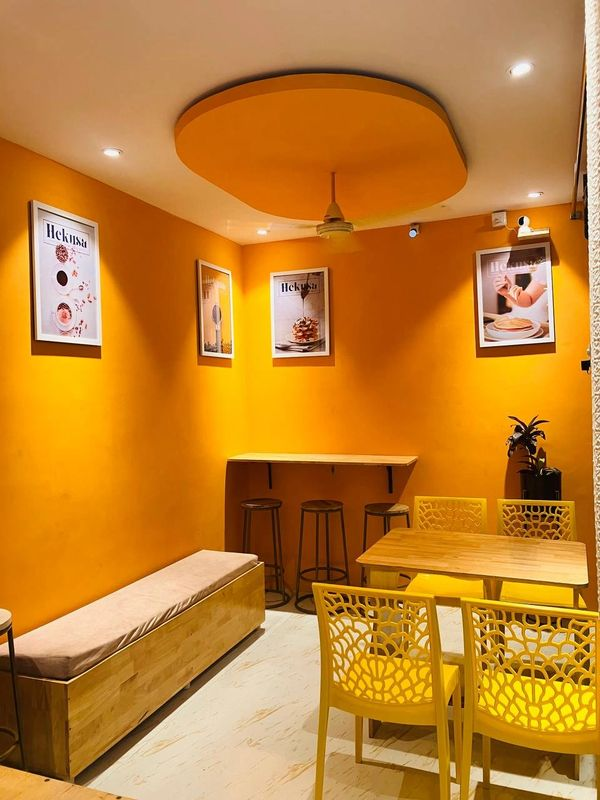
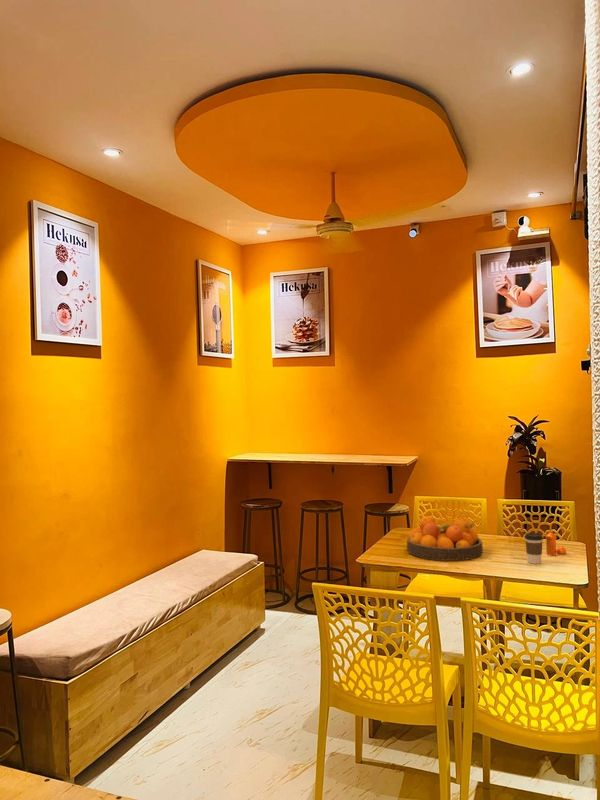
+ fruit bowl (444, 535)
+ coffee cup (534, 548)
+ pepper shaker (555, 542)
